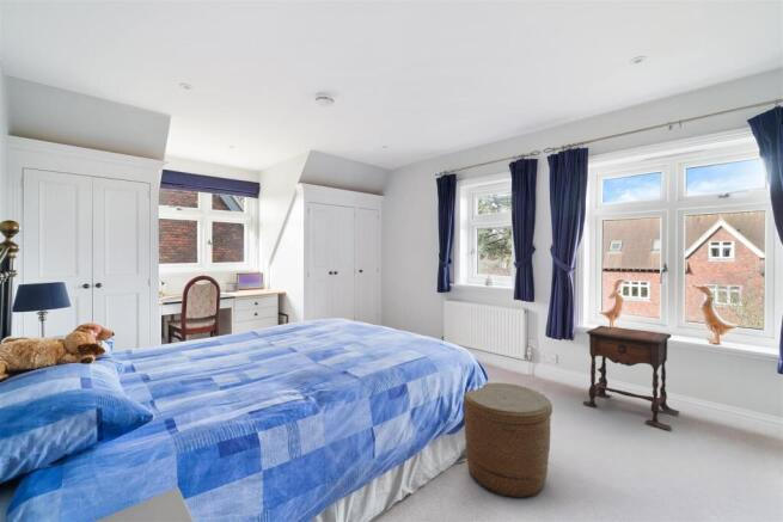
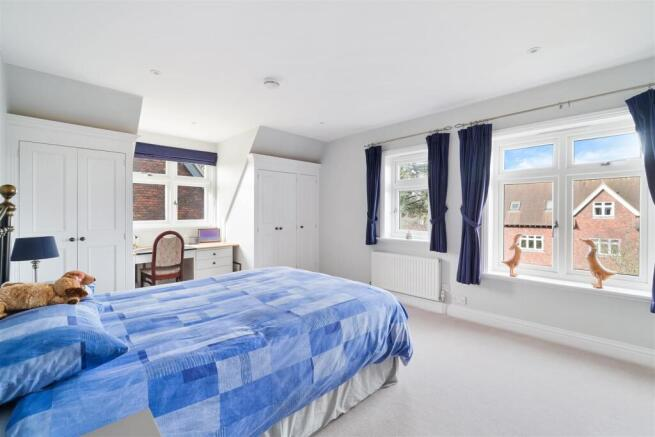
- woven basket (506, 435)
- side table (629, 364)
